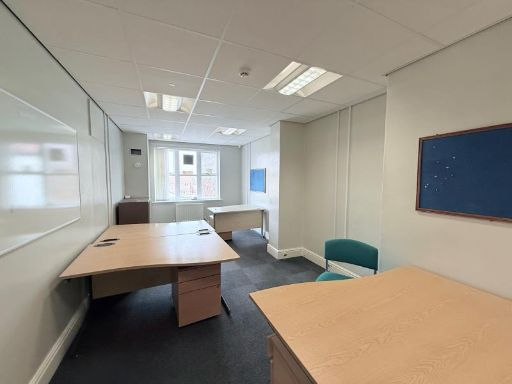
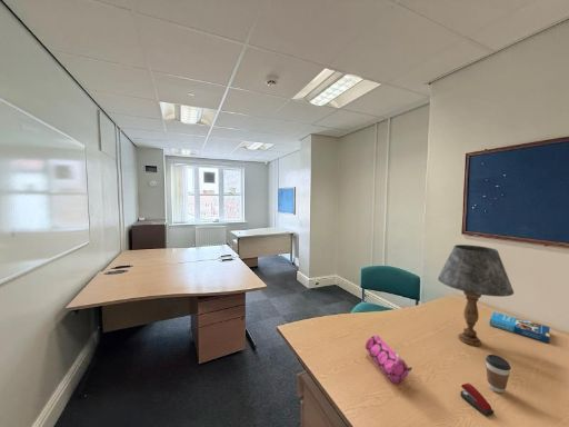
+ book (518, 326)
+ stapler (475, 397)
+ coffee cup (497, 374)
+ pencil case (385, 355)
+ table lamp (471, 295)
